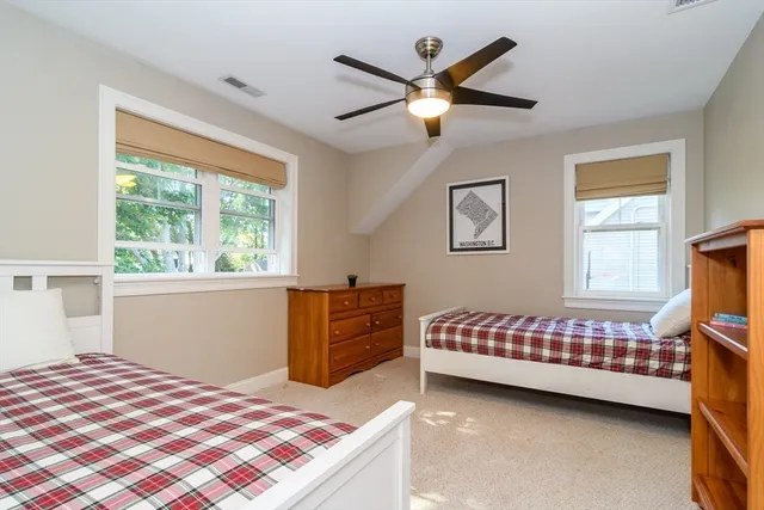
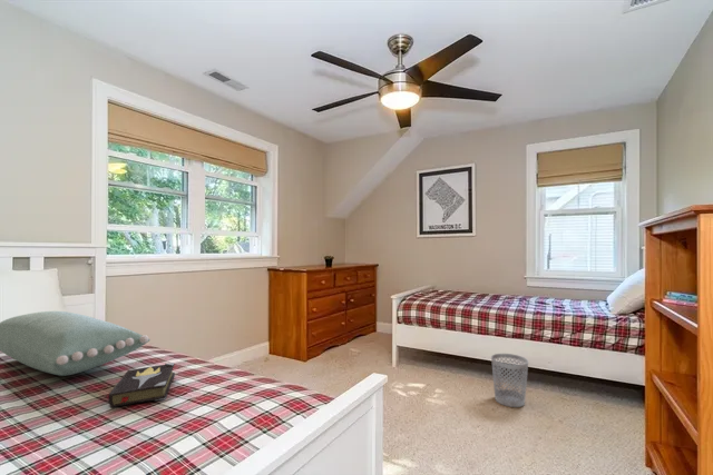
+ pillow (66, 337)
+ hardback book (145, 382)
+ wastebasket (509, 379)
